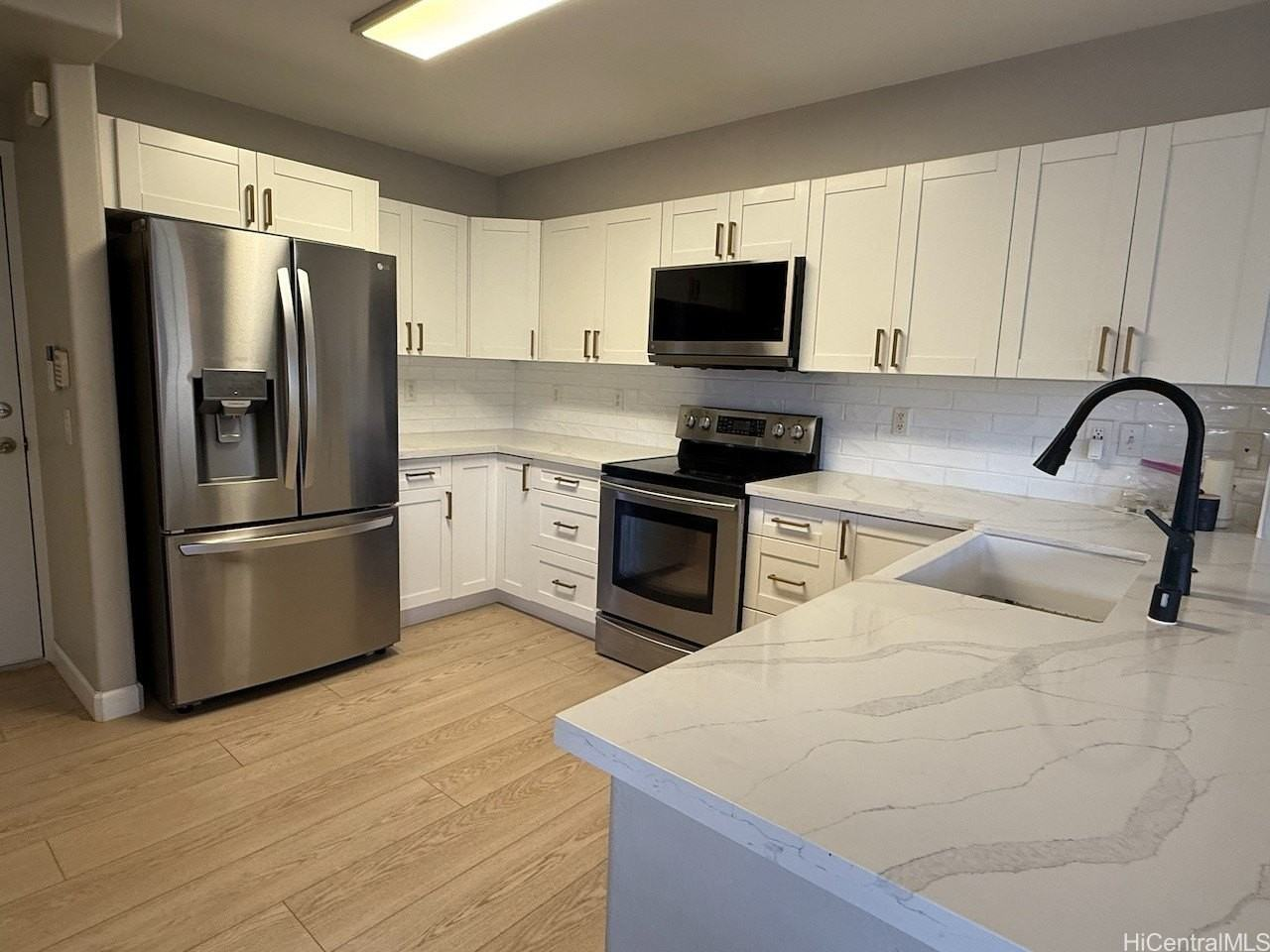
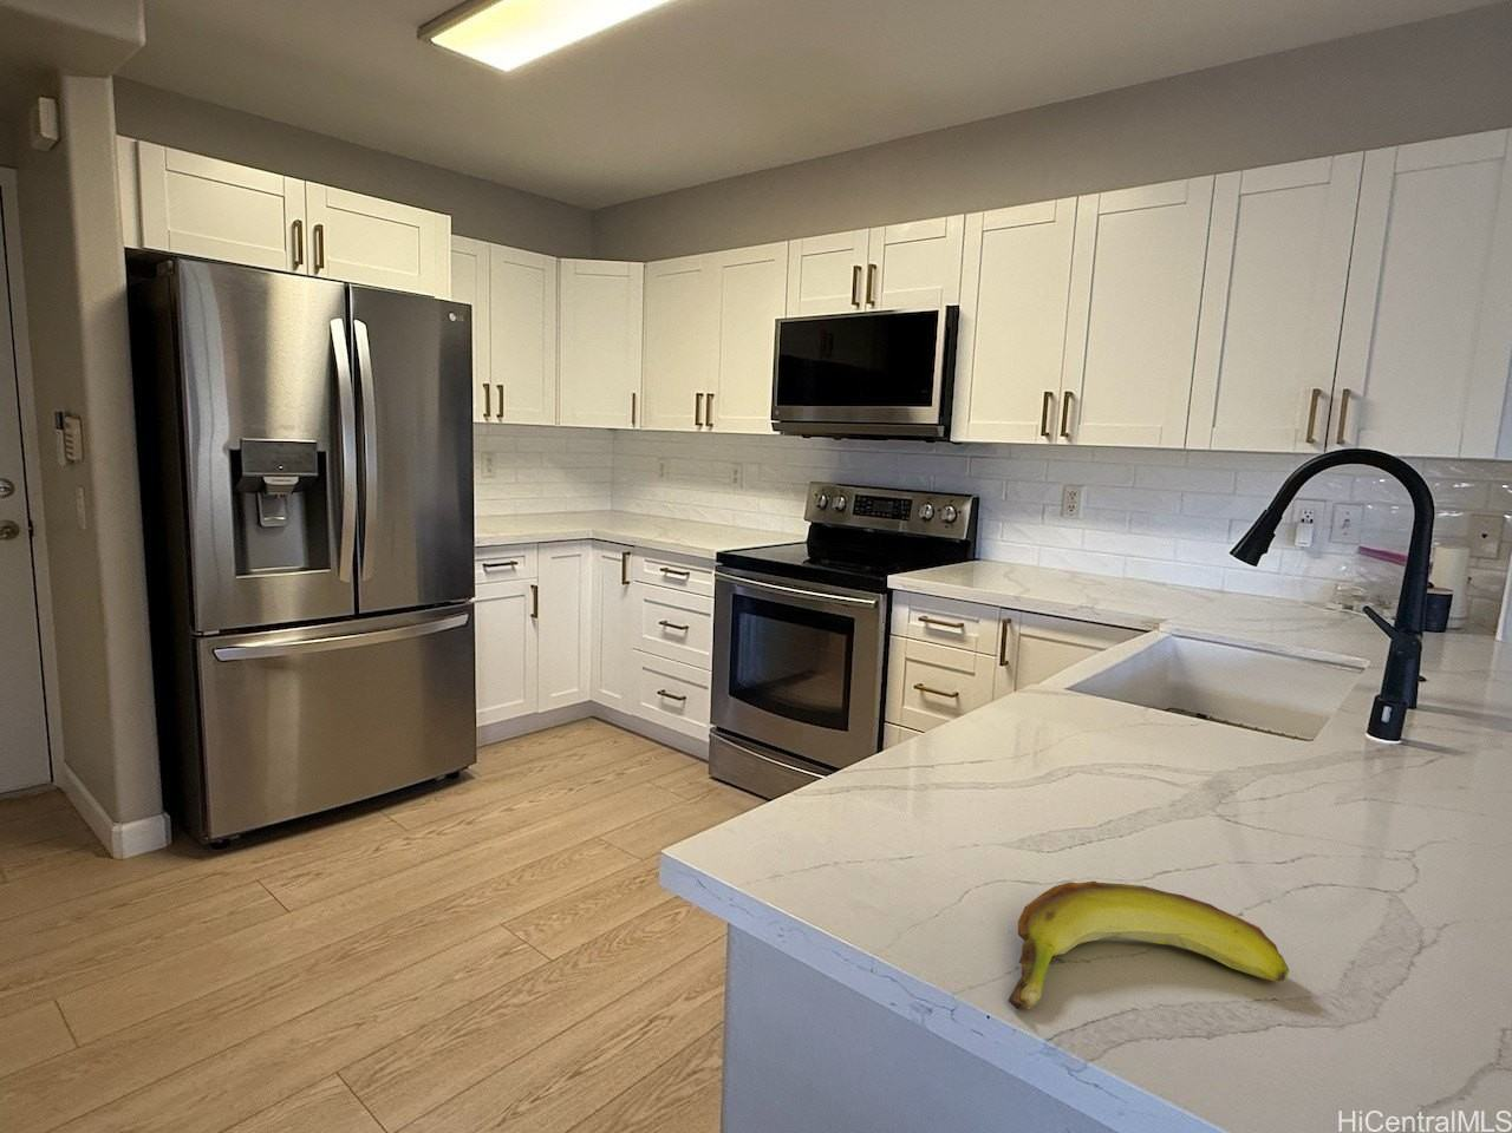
+ banana (1138, 939)
